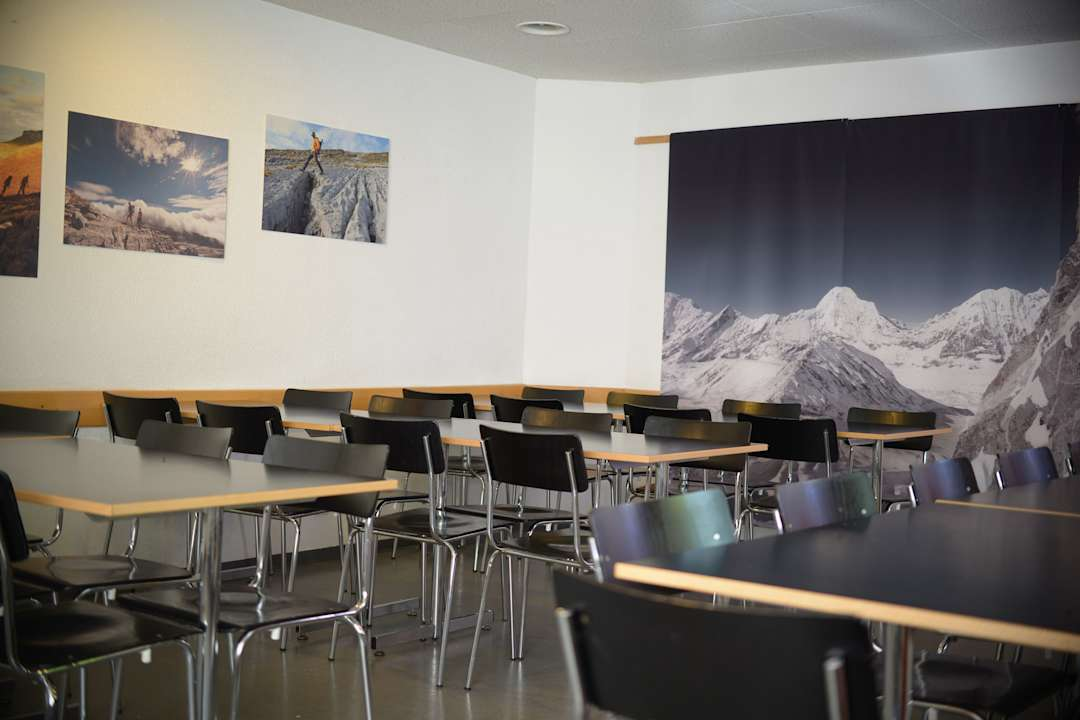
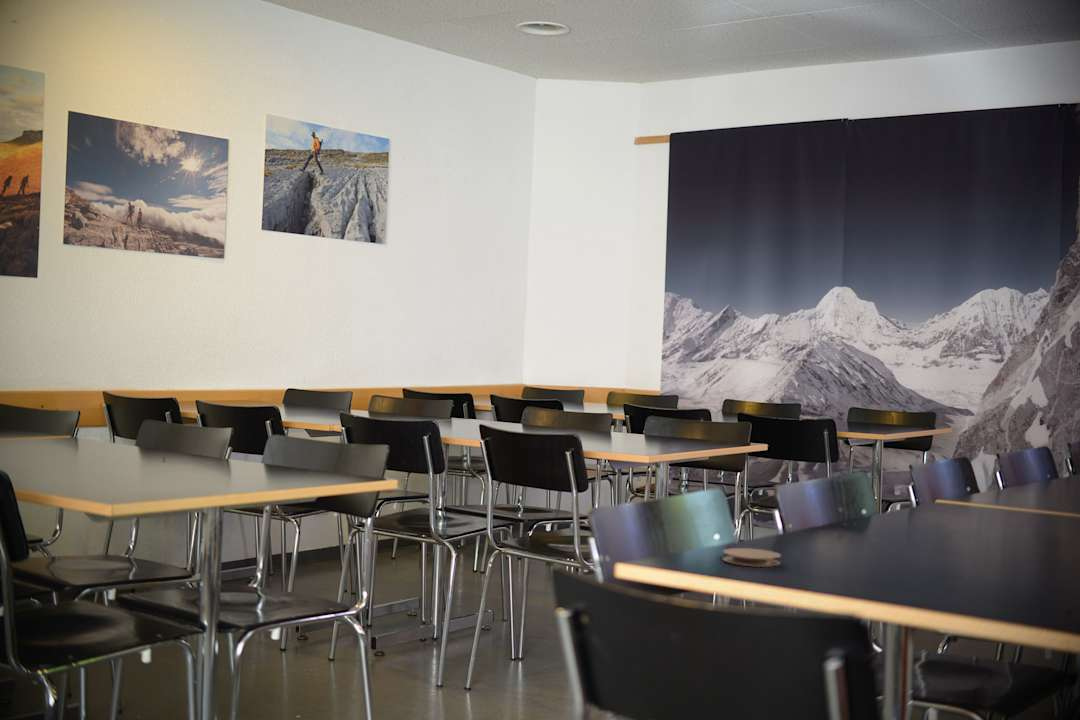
+ coaster (751, 557)
